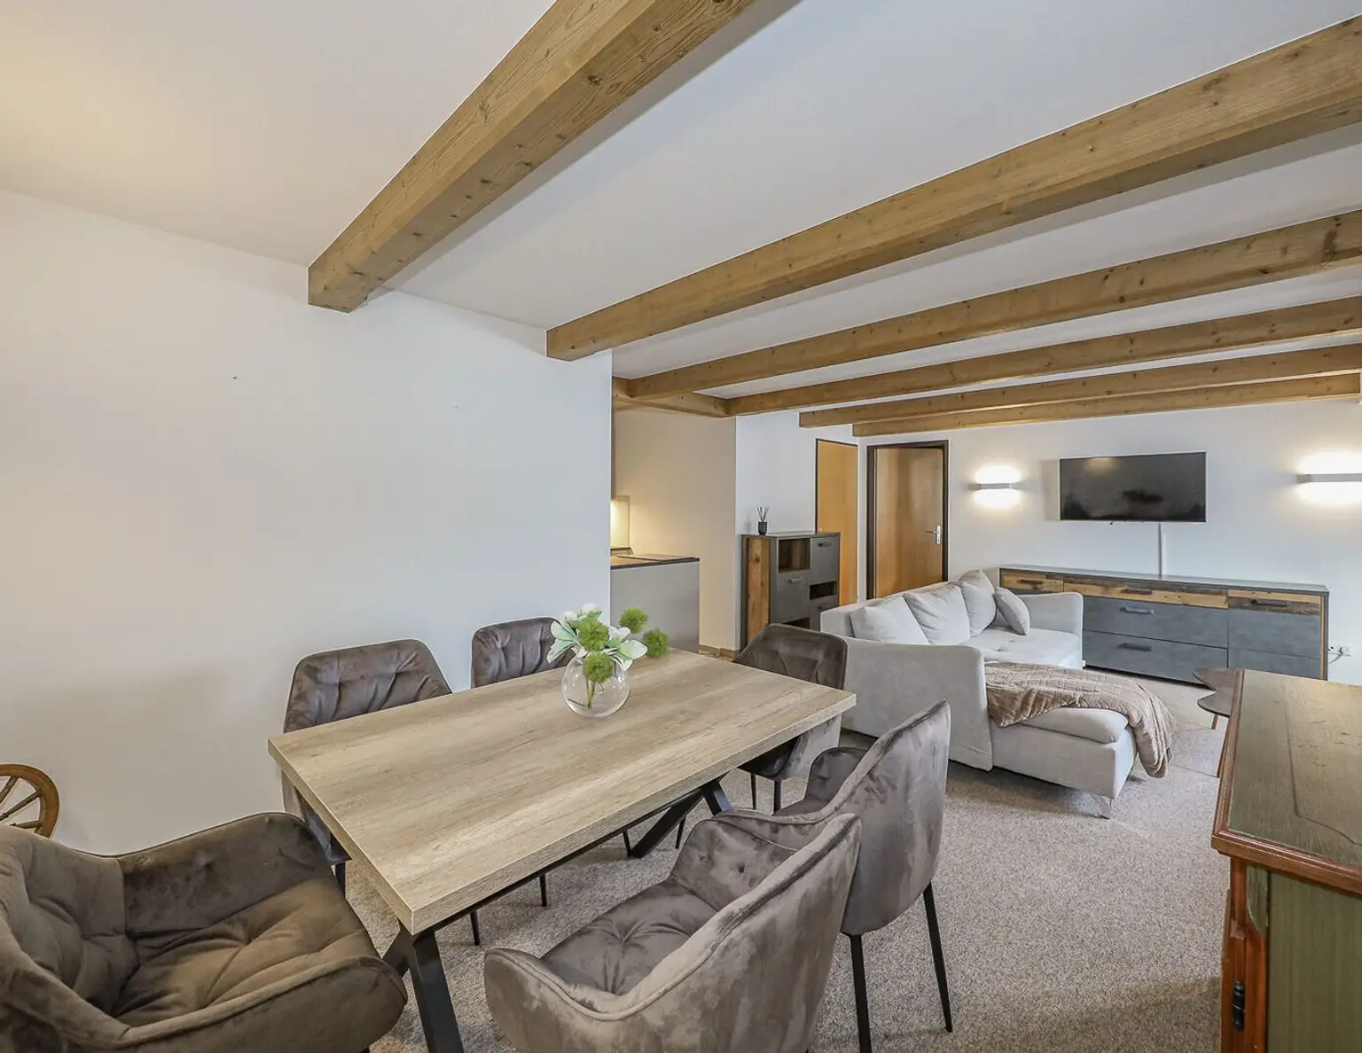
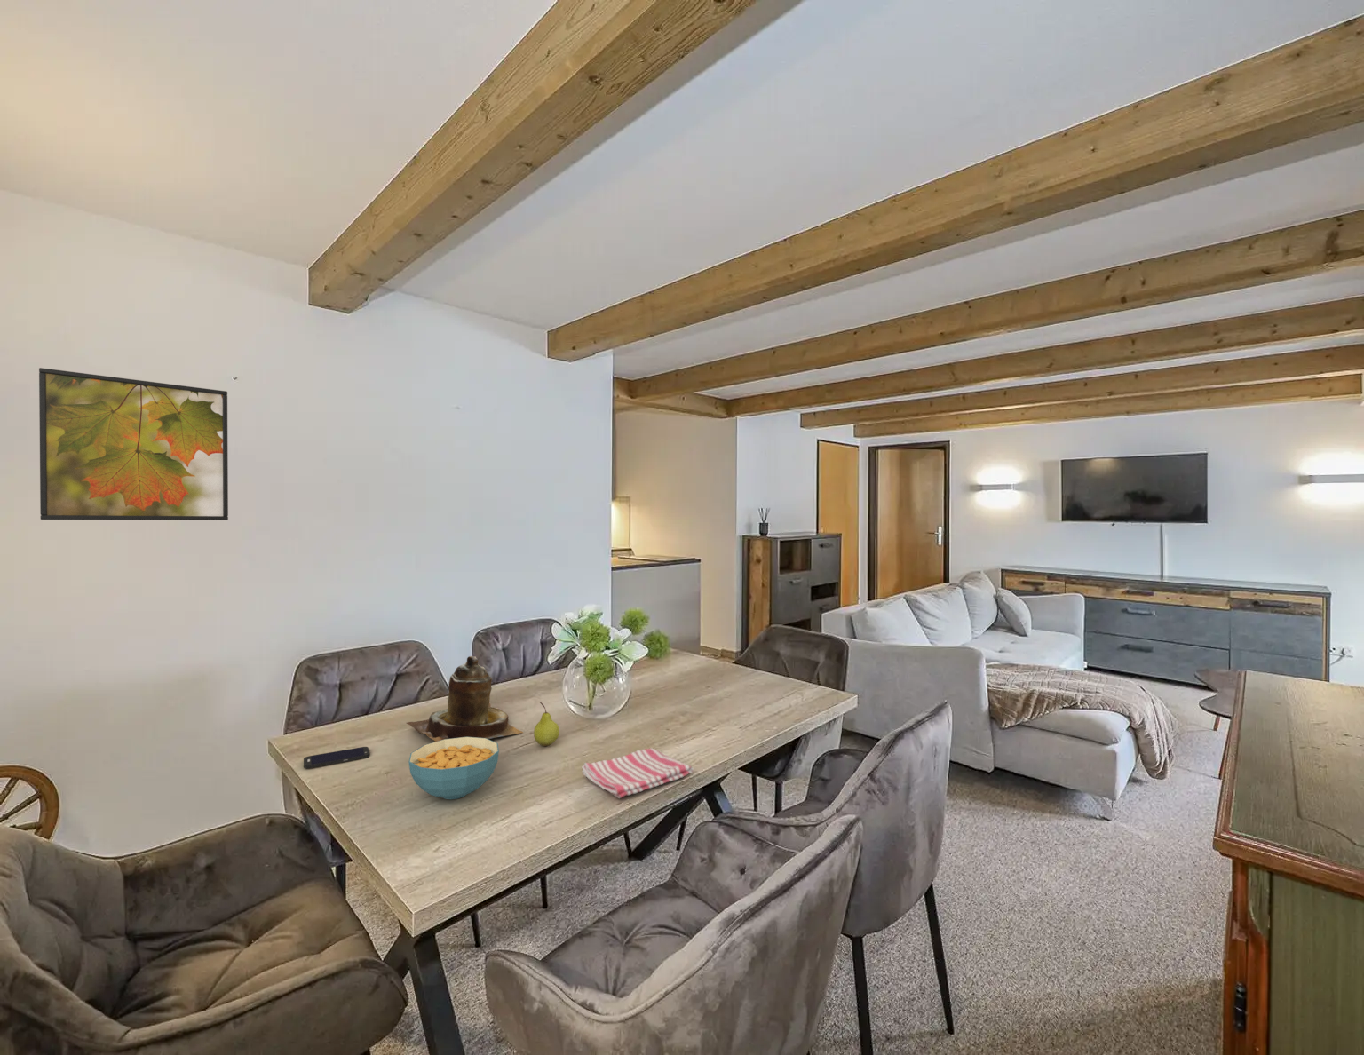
+ smartphone (337, 756)
+ fruit (546, 723)
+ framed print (142, 451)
+ dish towel (638, 768)
+ cereal bowl (455, 773)
+ teapot (464, 694)
